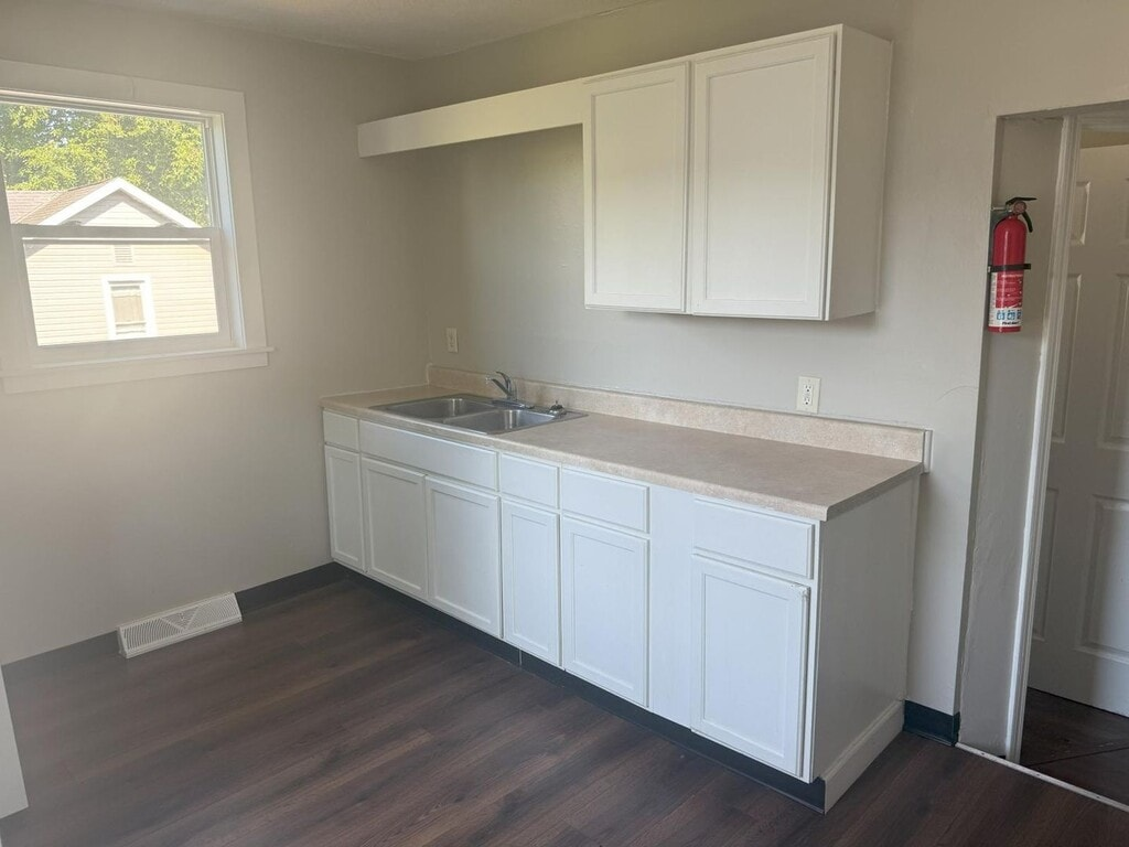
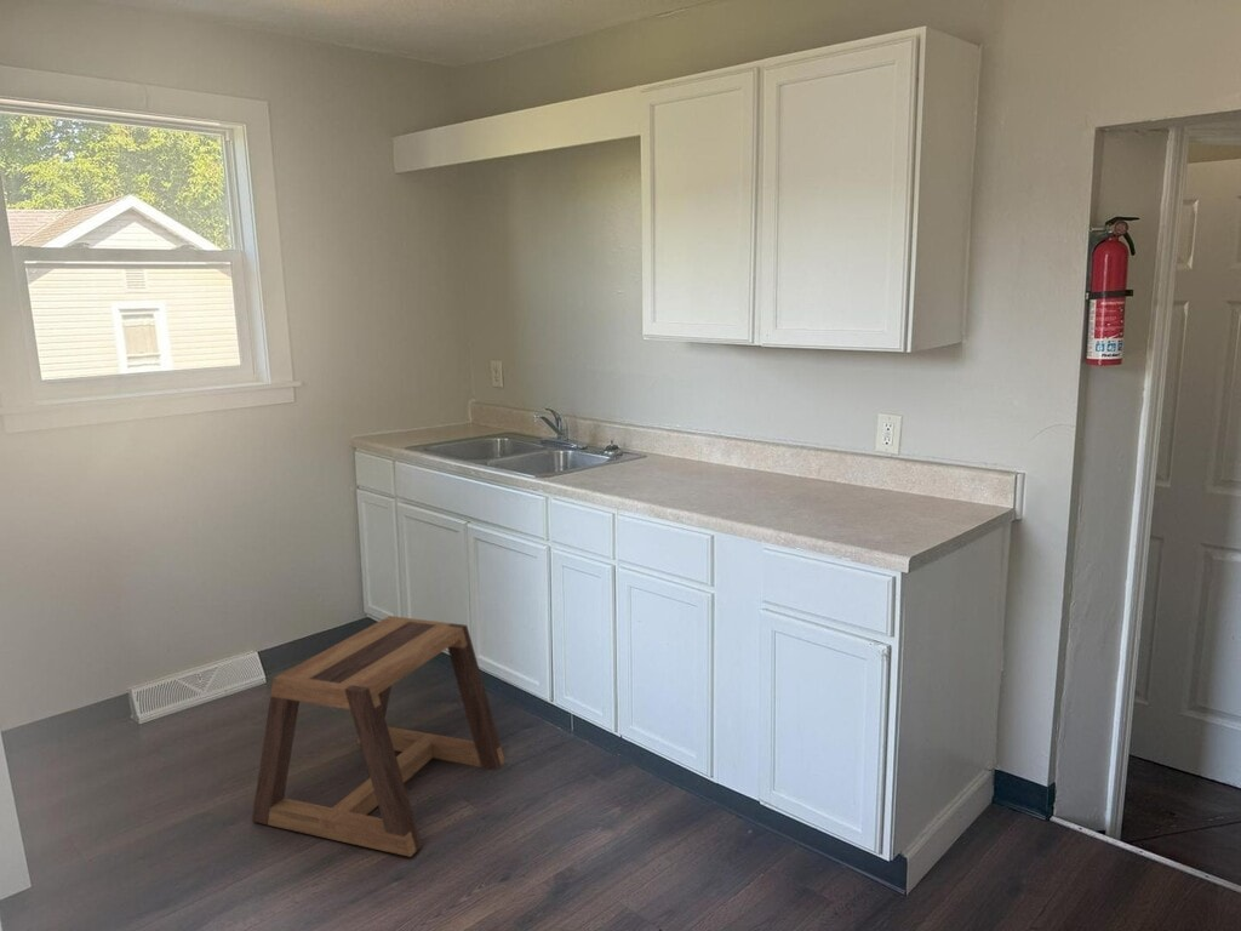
+ stool (382, 720)
